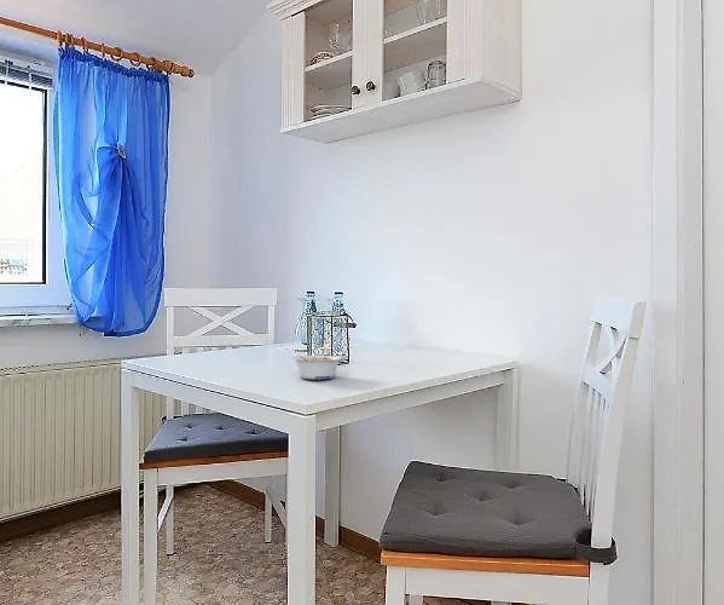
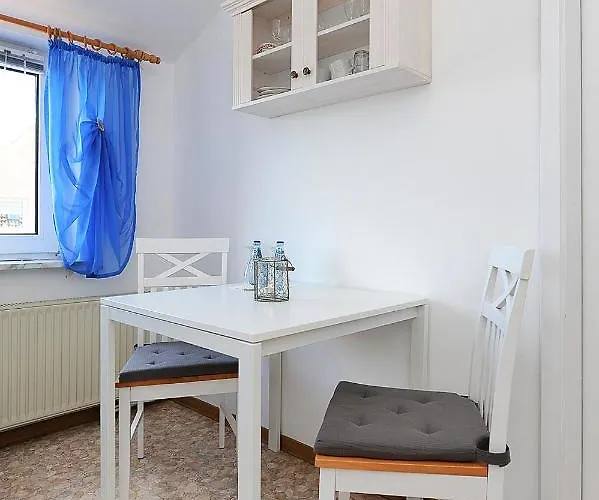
- legume (317, 365)
